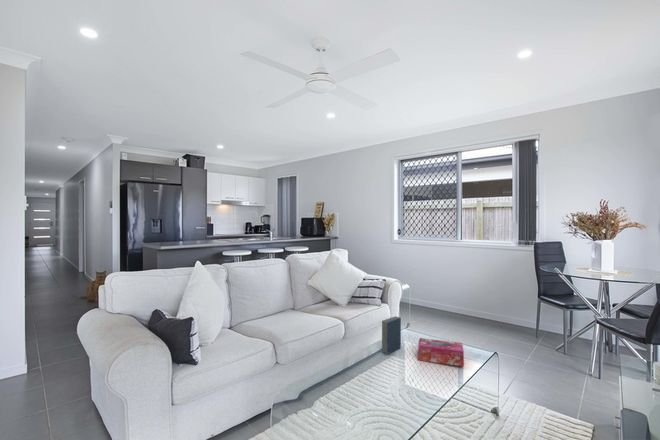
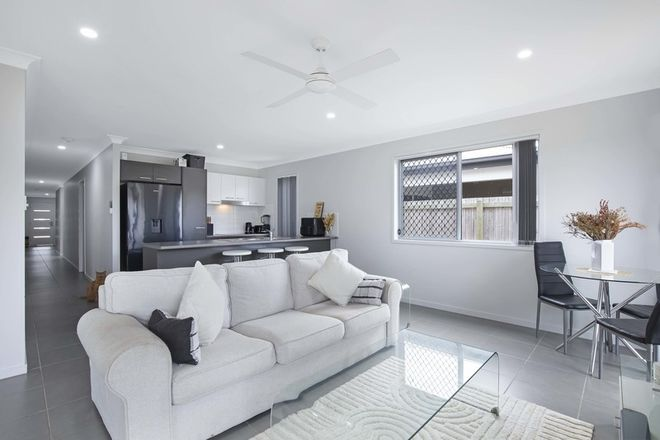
- book (391, 334)
- tissue box (440, 351)
